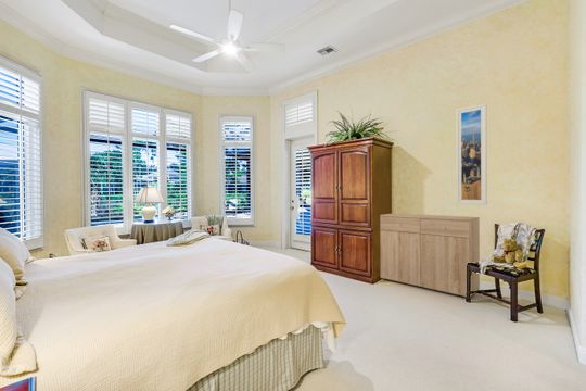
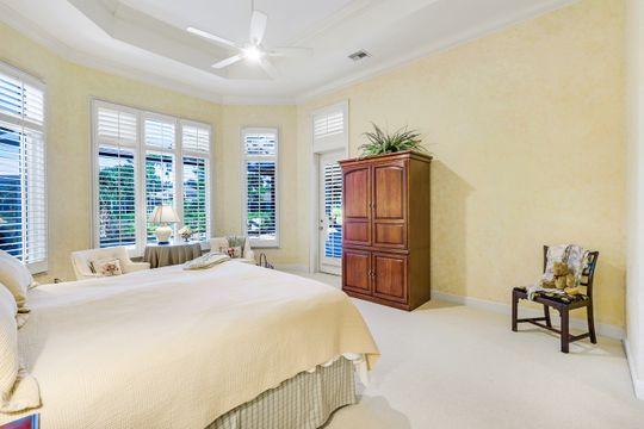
- dresser (426, 250)
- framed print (471, 155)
